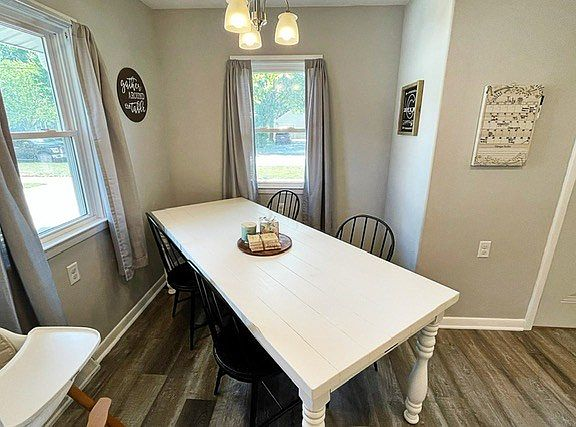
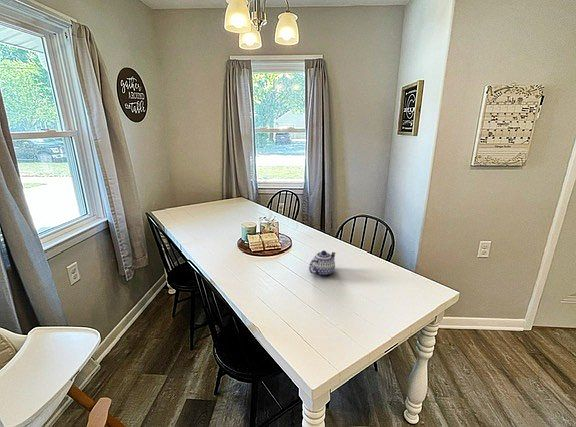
+ teapot (322, 261)
